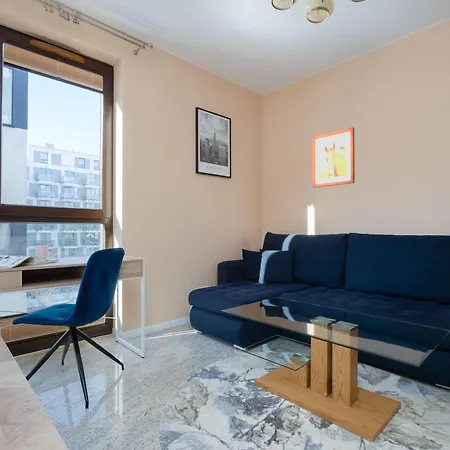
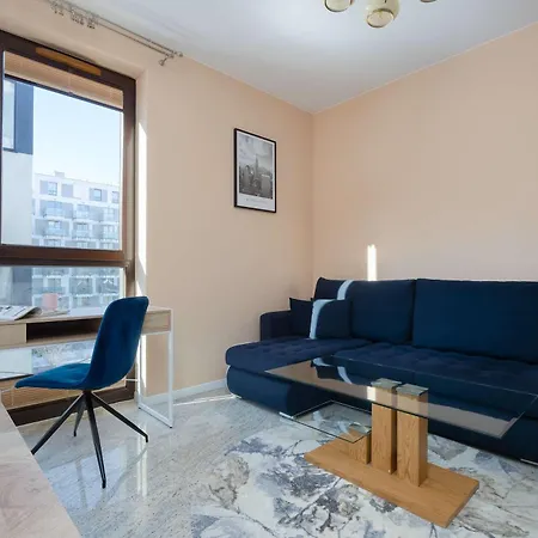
- wall art (332, 158)
